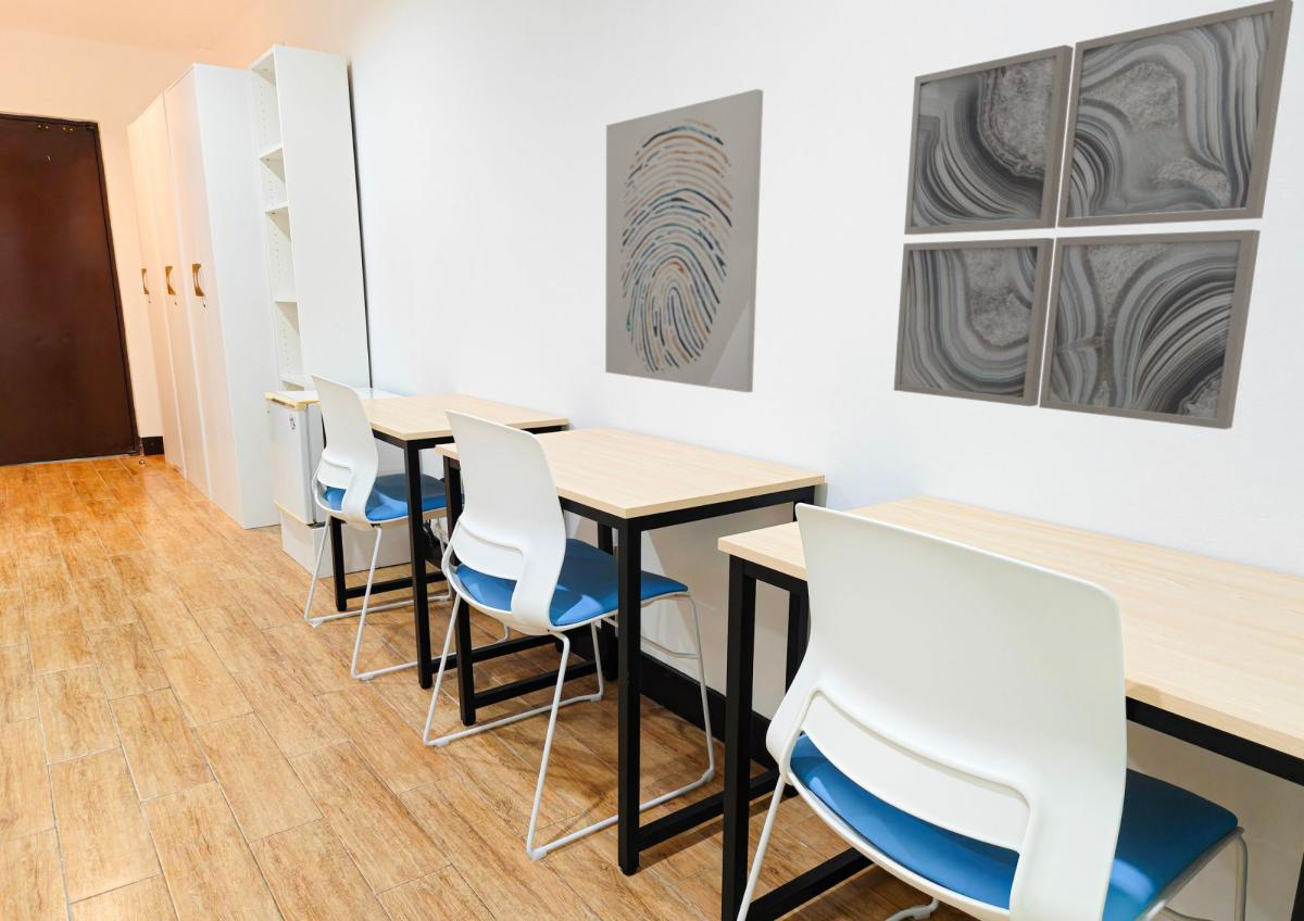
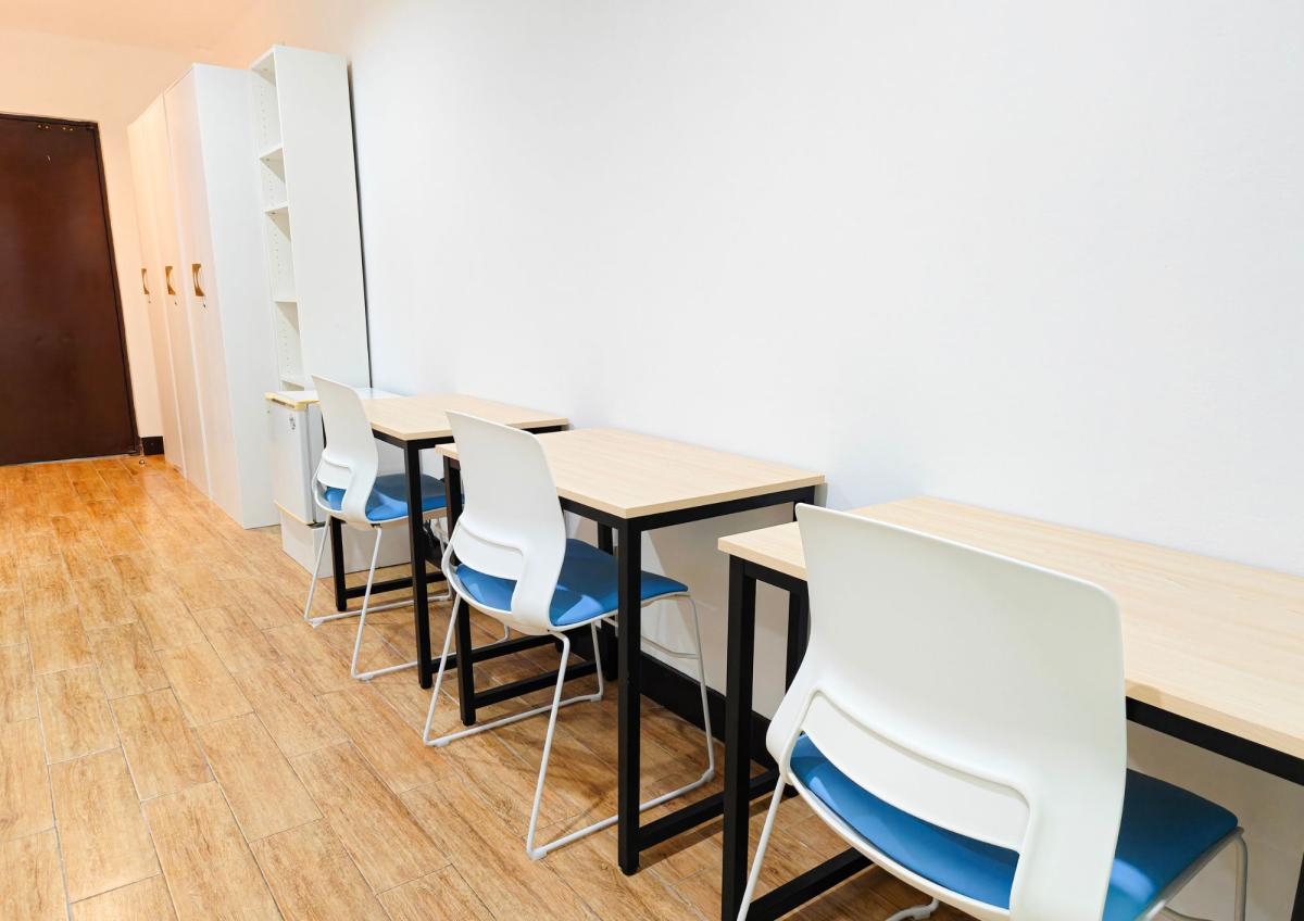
- wall art (1054, 227)
- wall art (674, 249)
